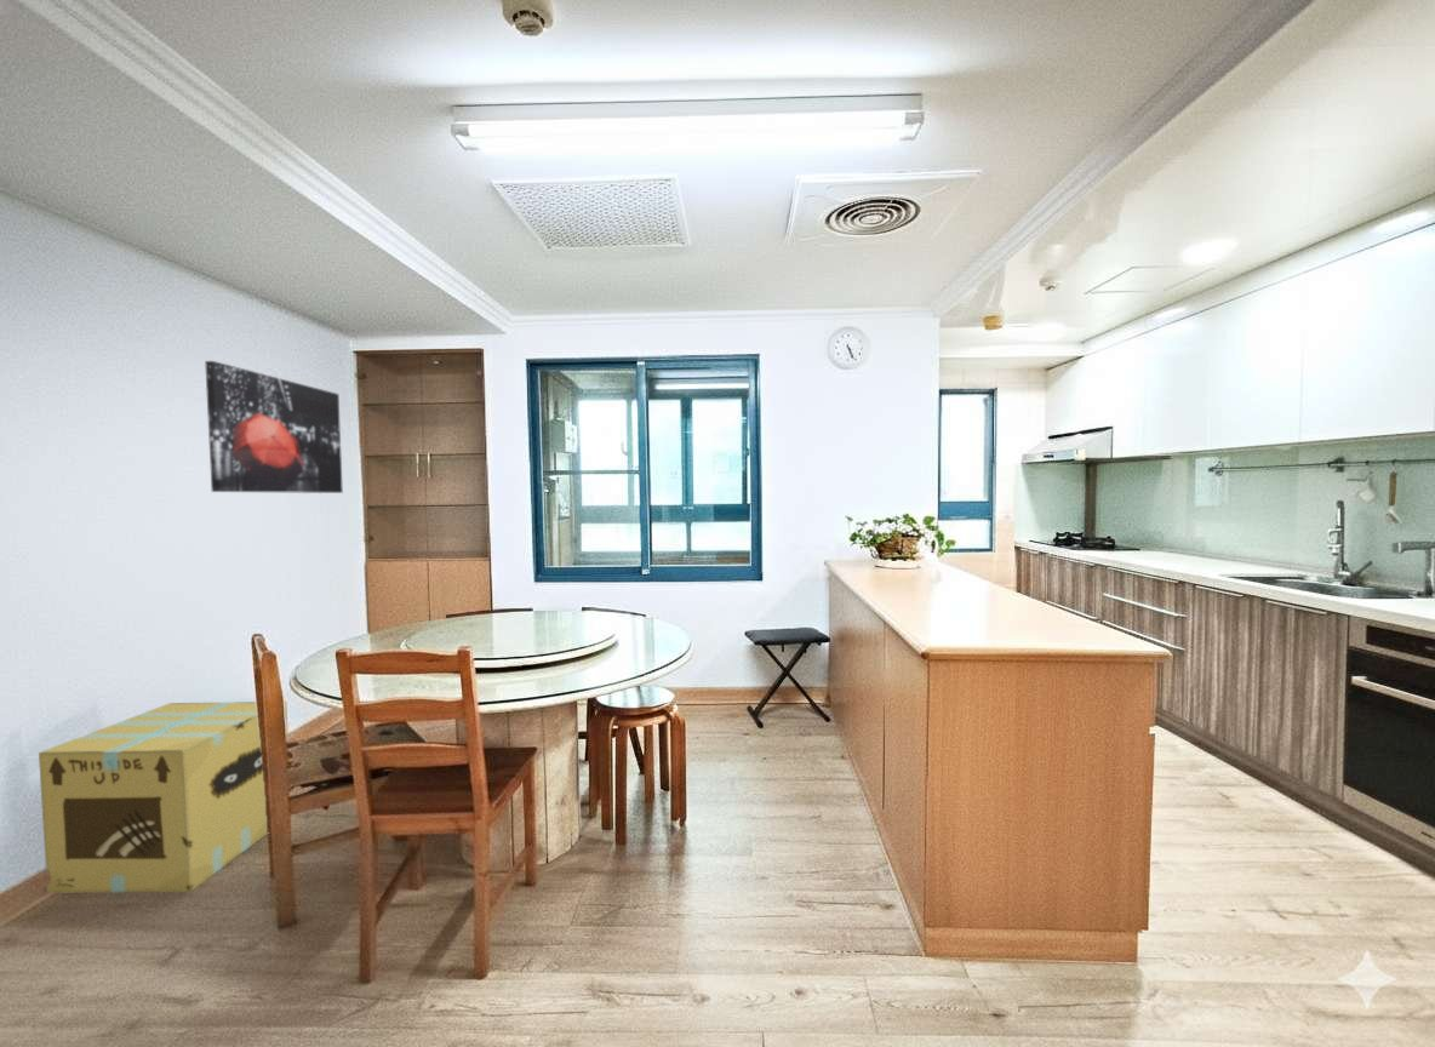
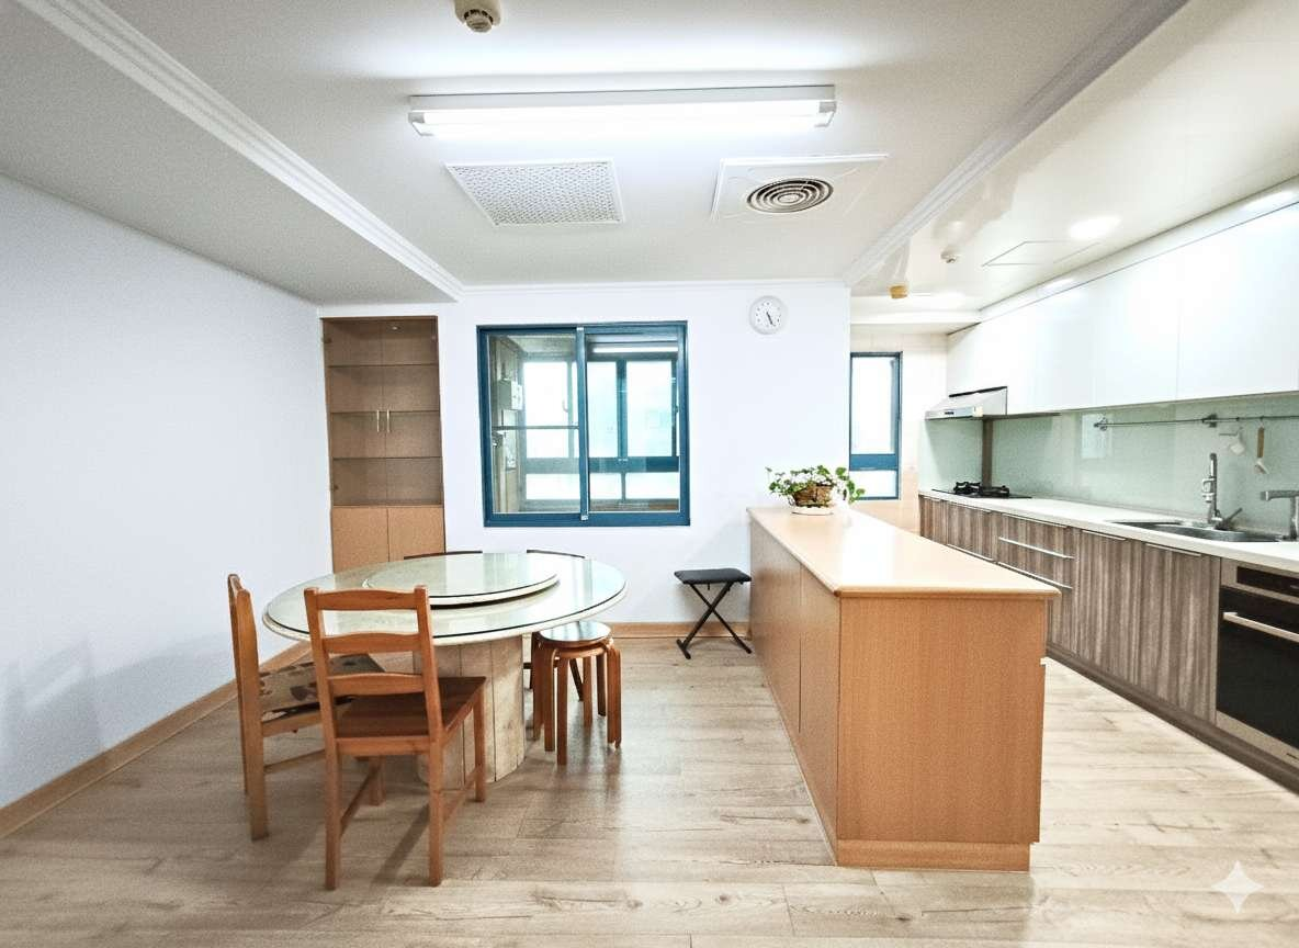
- wall art (284, 436)
- cardboard box (178, 788)
